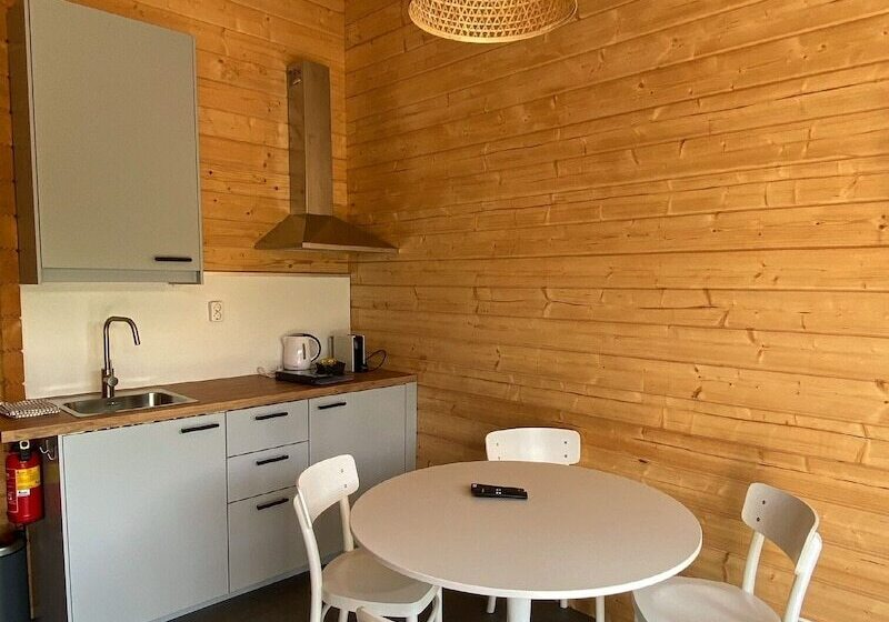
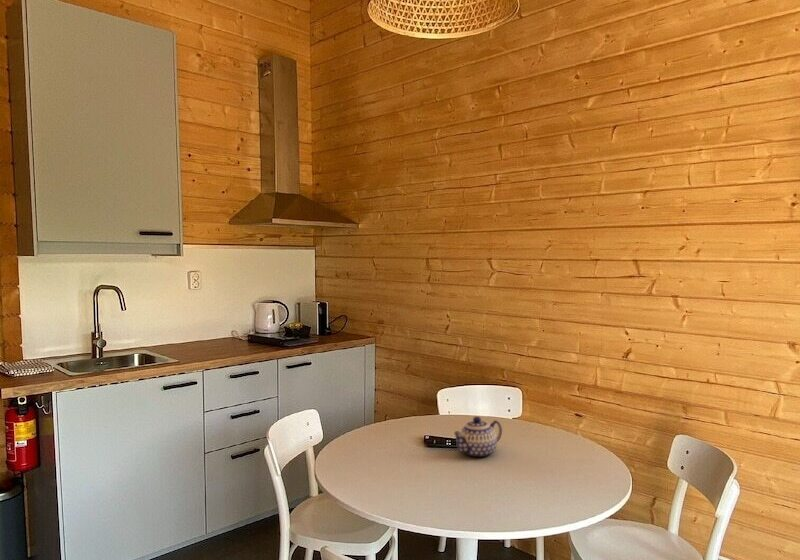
+ teapot (478, 434)
